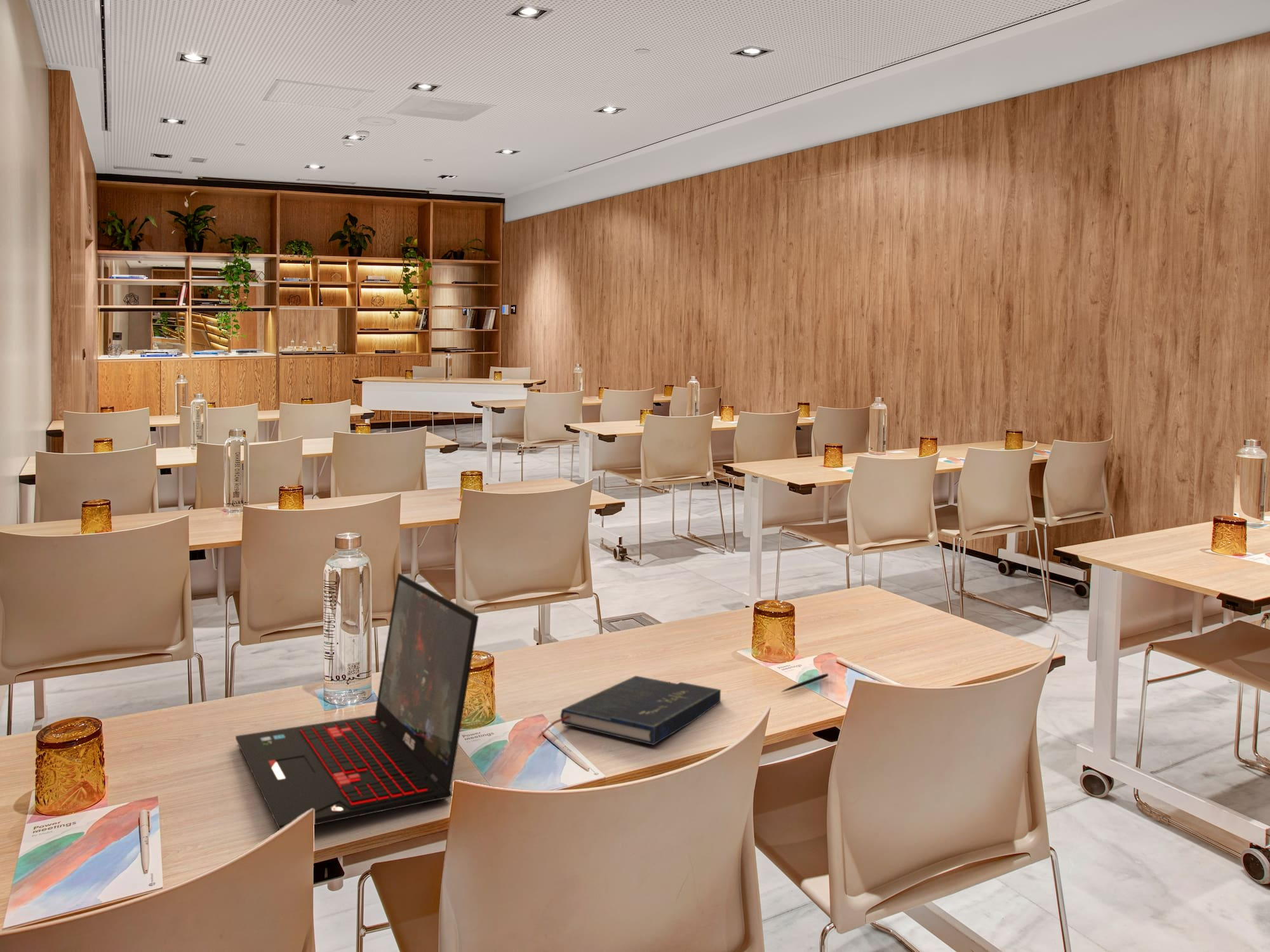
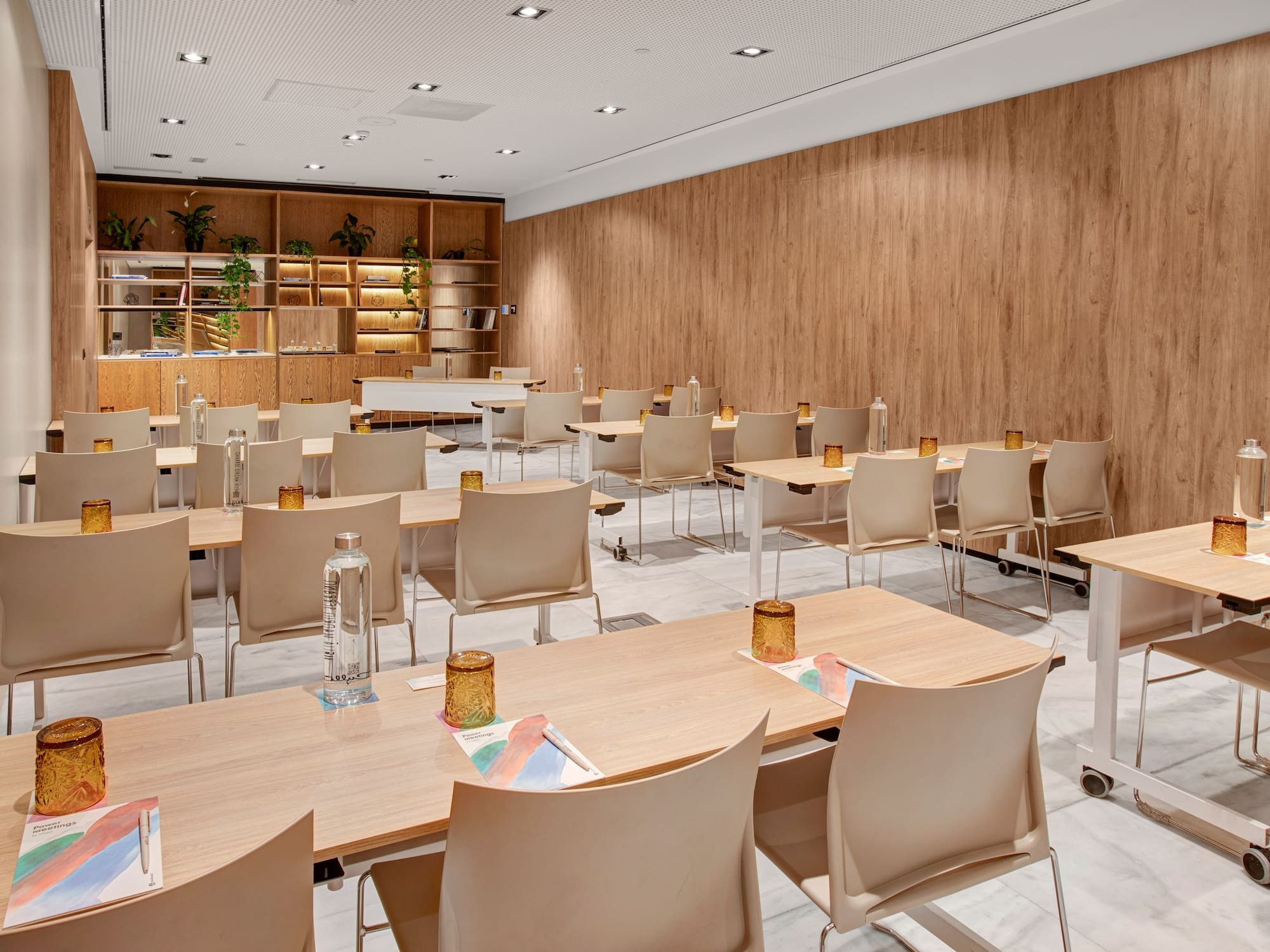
- laptop (378, 690)
- pen (804, 682)
- book (629, 713)
